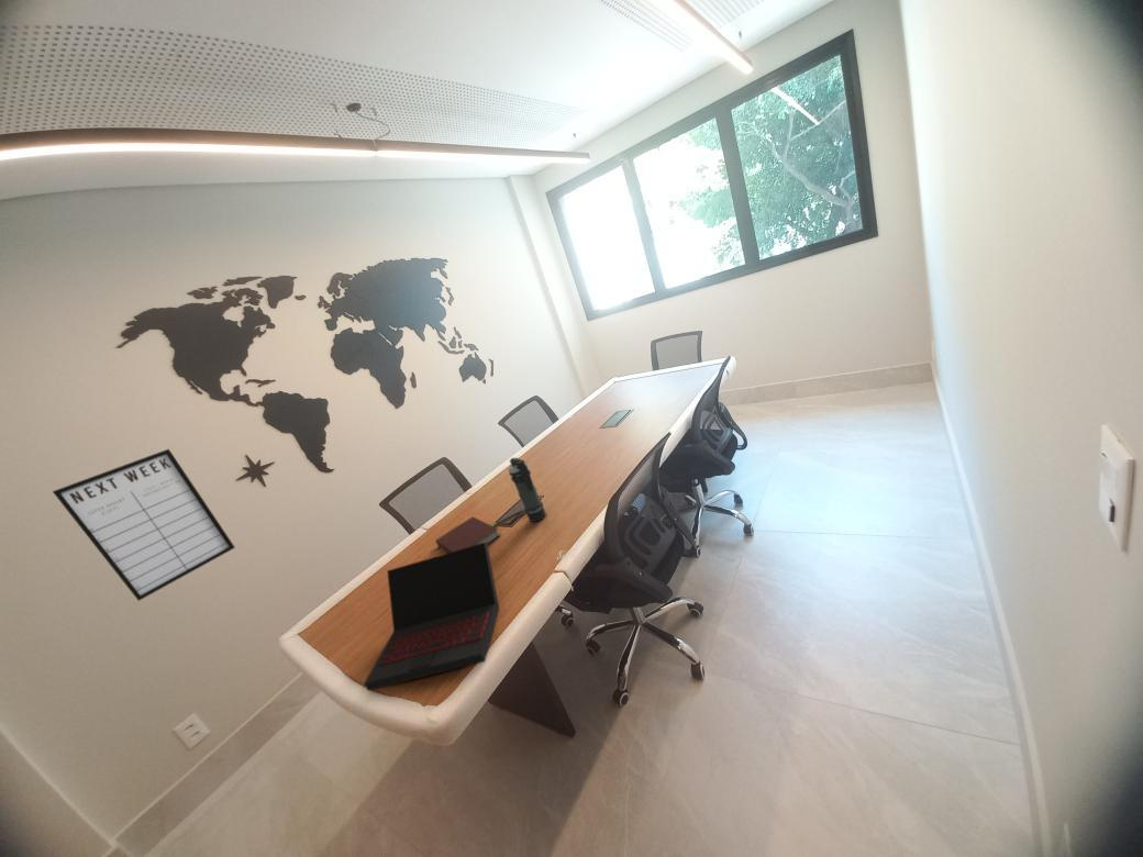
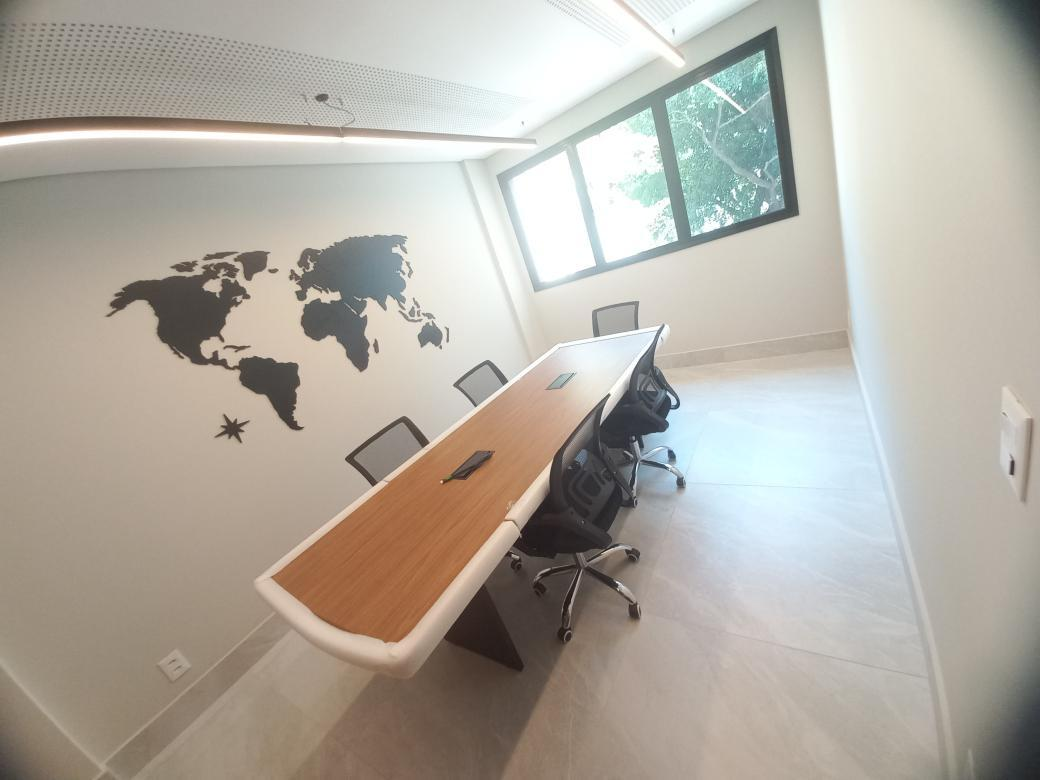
- writing board (154, 522)
- smoke grenade (528, 489)
- notebook (467, 537)
- laptop (431, 608)
